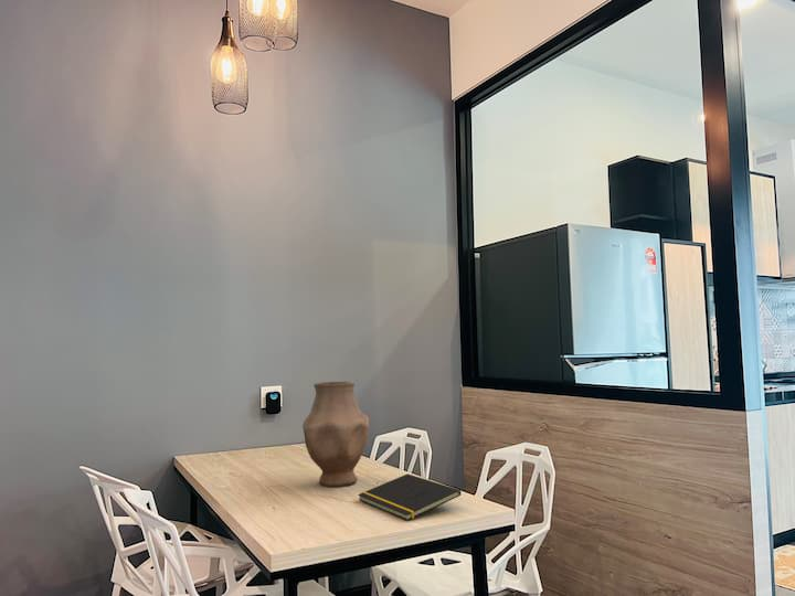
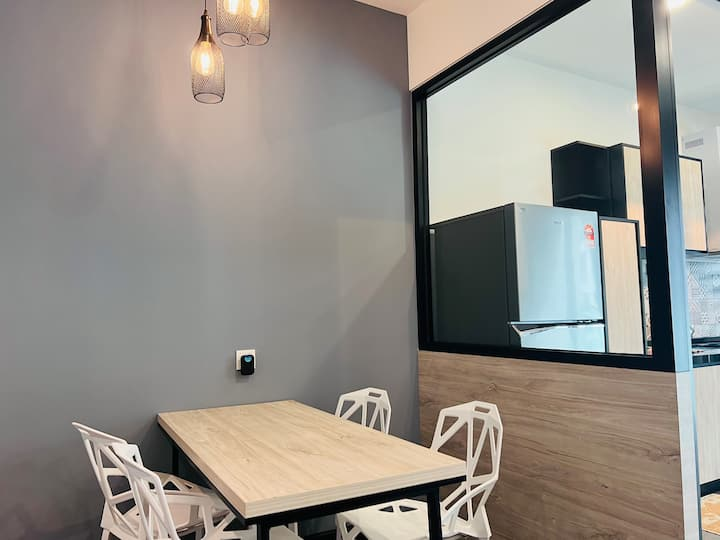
- notepad (407, 494)
- vase (335, 432)
